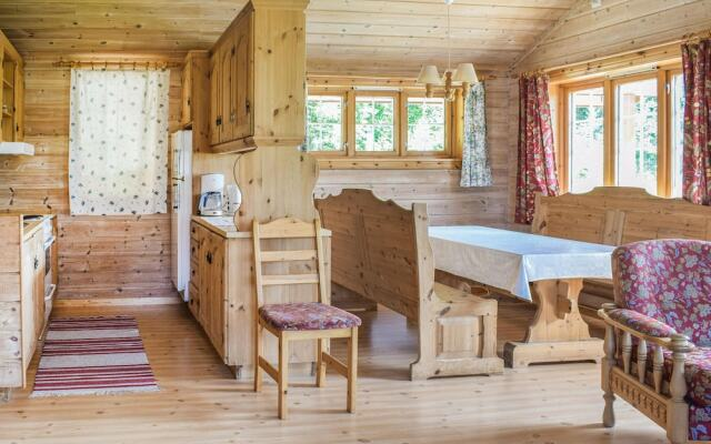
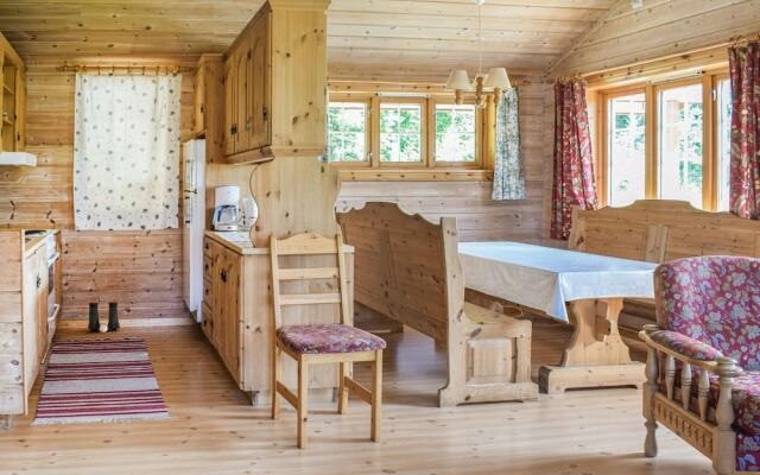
+ boots (108, 315)
